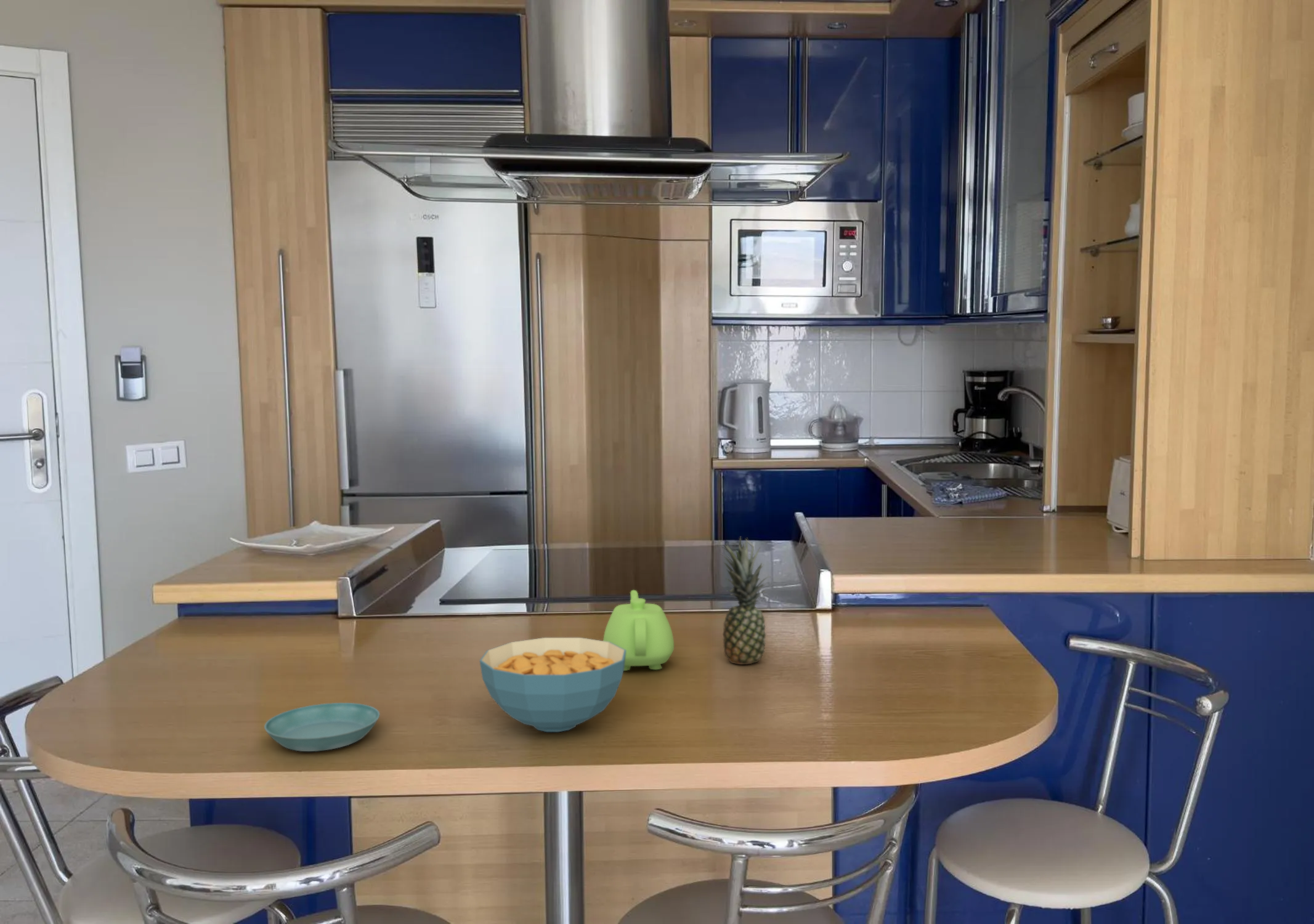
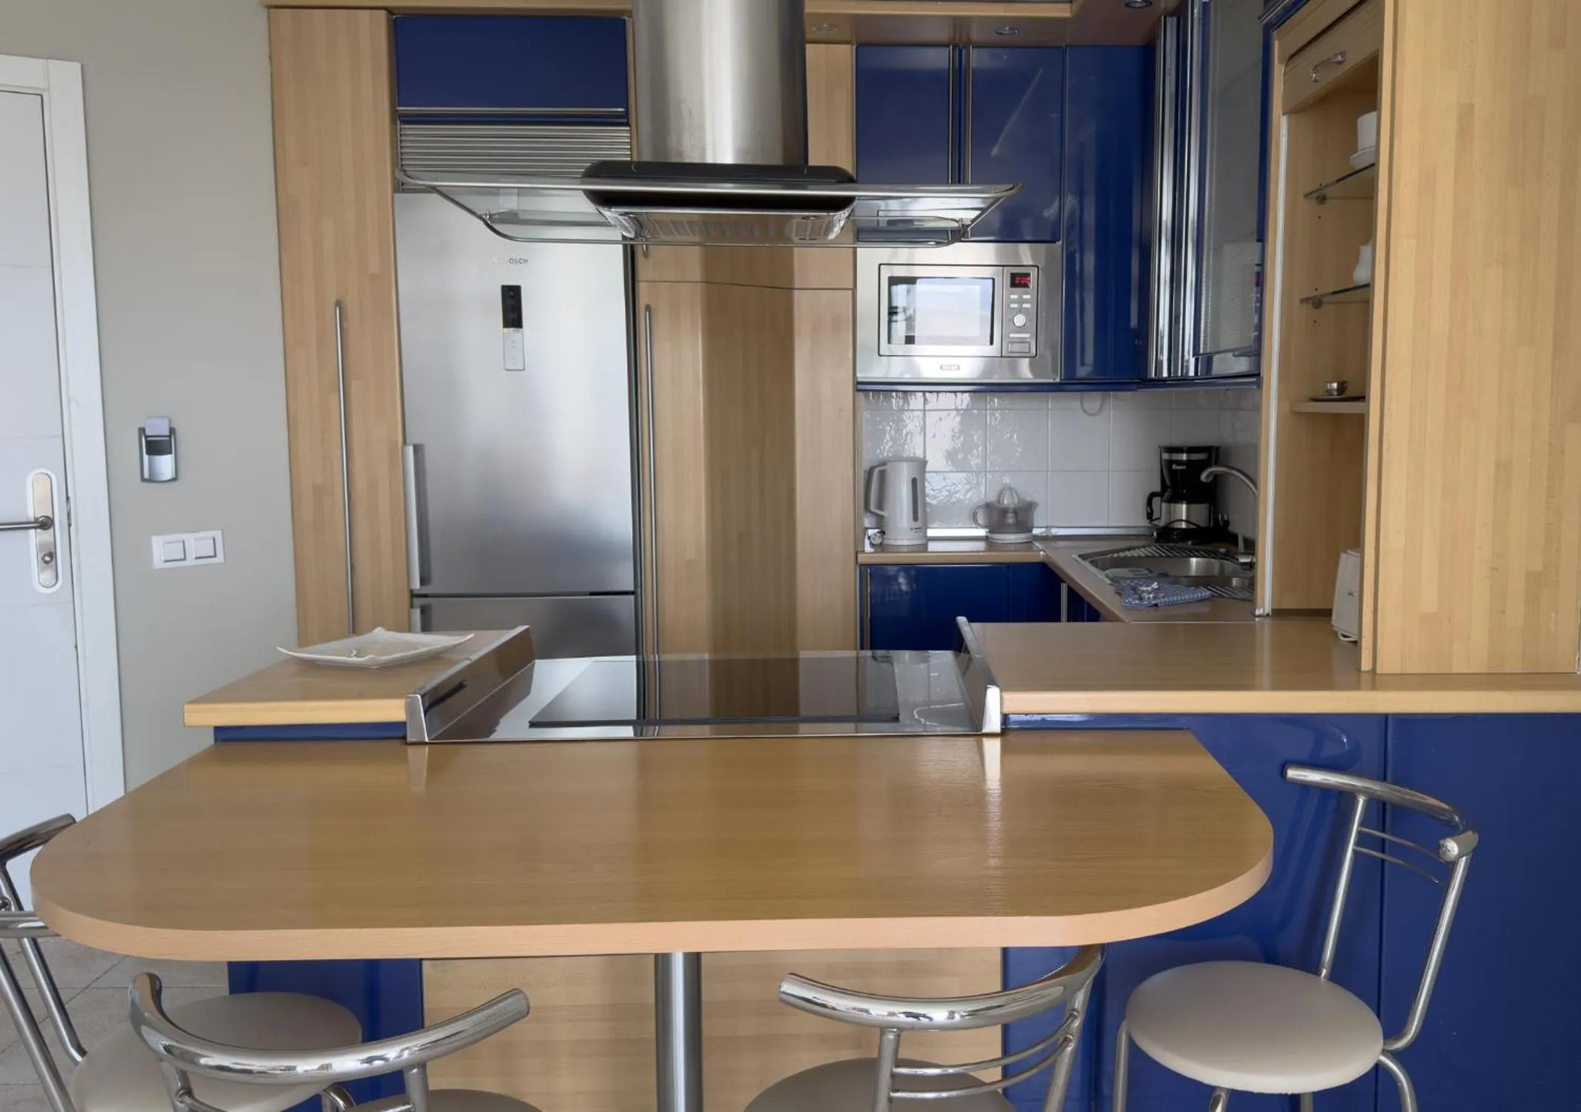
- saucer (323, 728)
- cereal bowl (554, 690)
- fruit (743, 598)
- teapot (638, 631)
